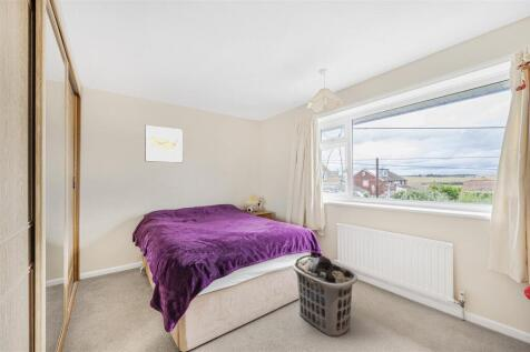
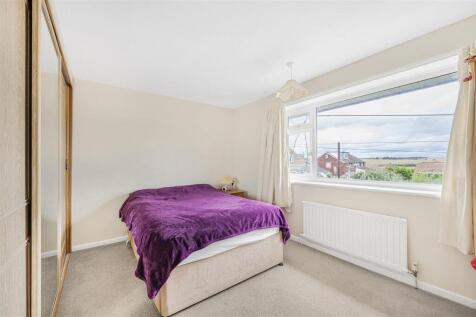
- wall art (164, 144)
- clothes hamper (323, 289)
